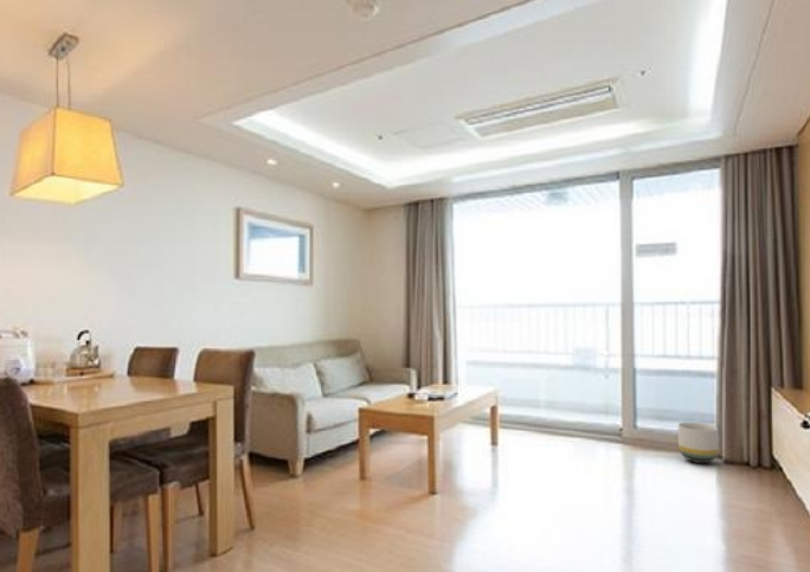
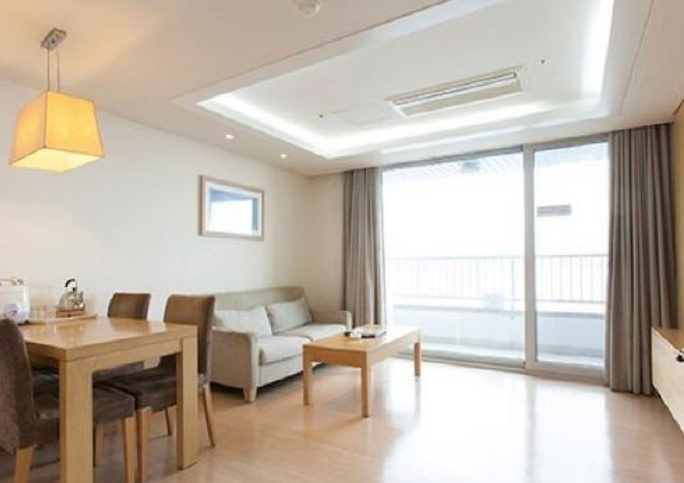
- planter (698, 443)
